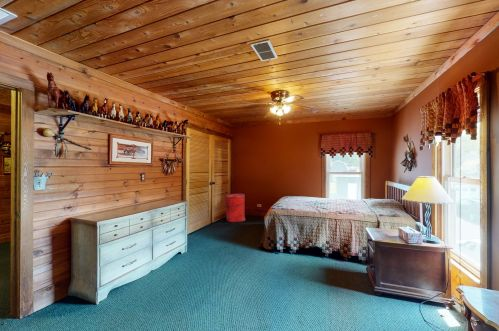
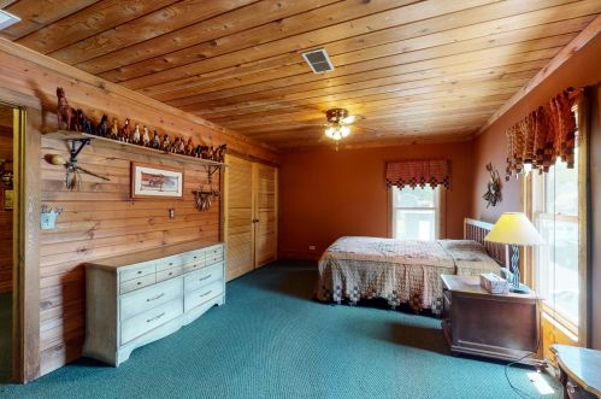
- laundry hamper (234, 207)
